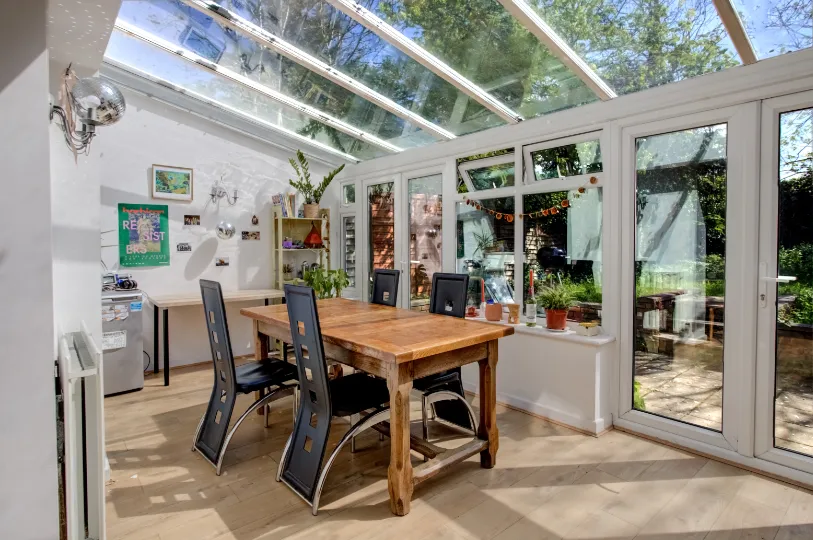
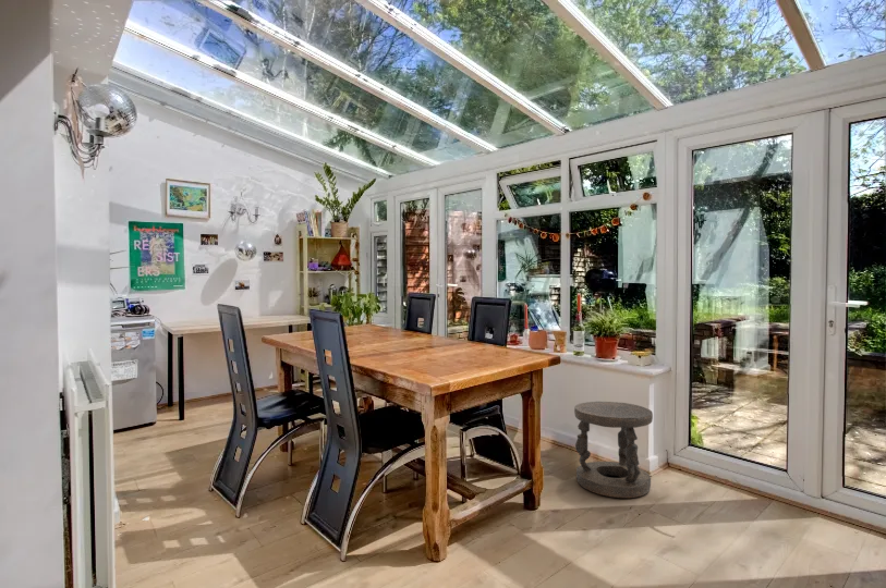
+ stool (618, 445)
